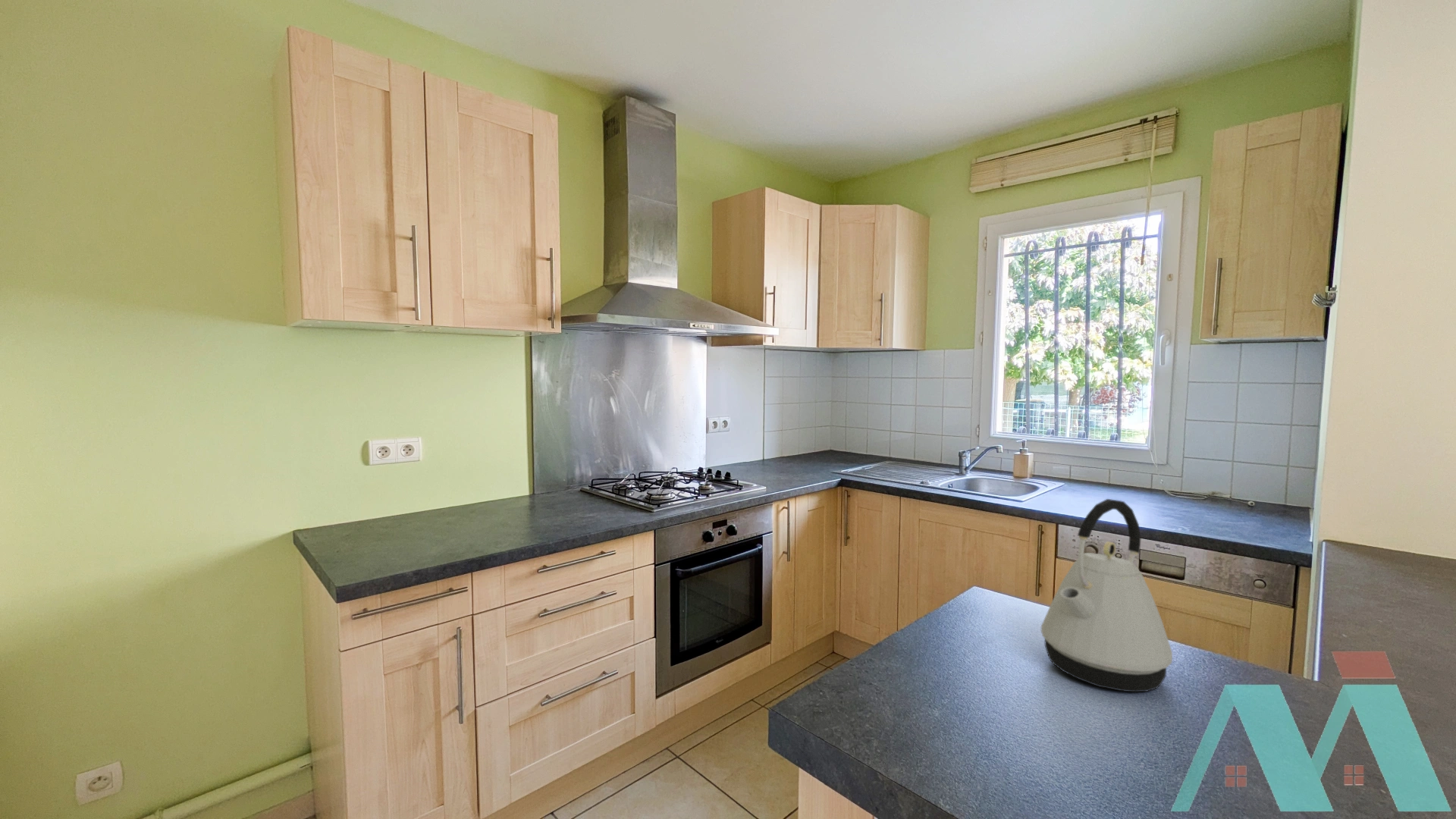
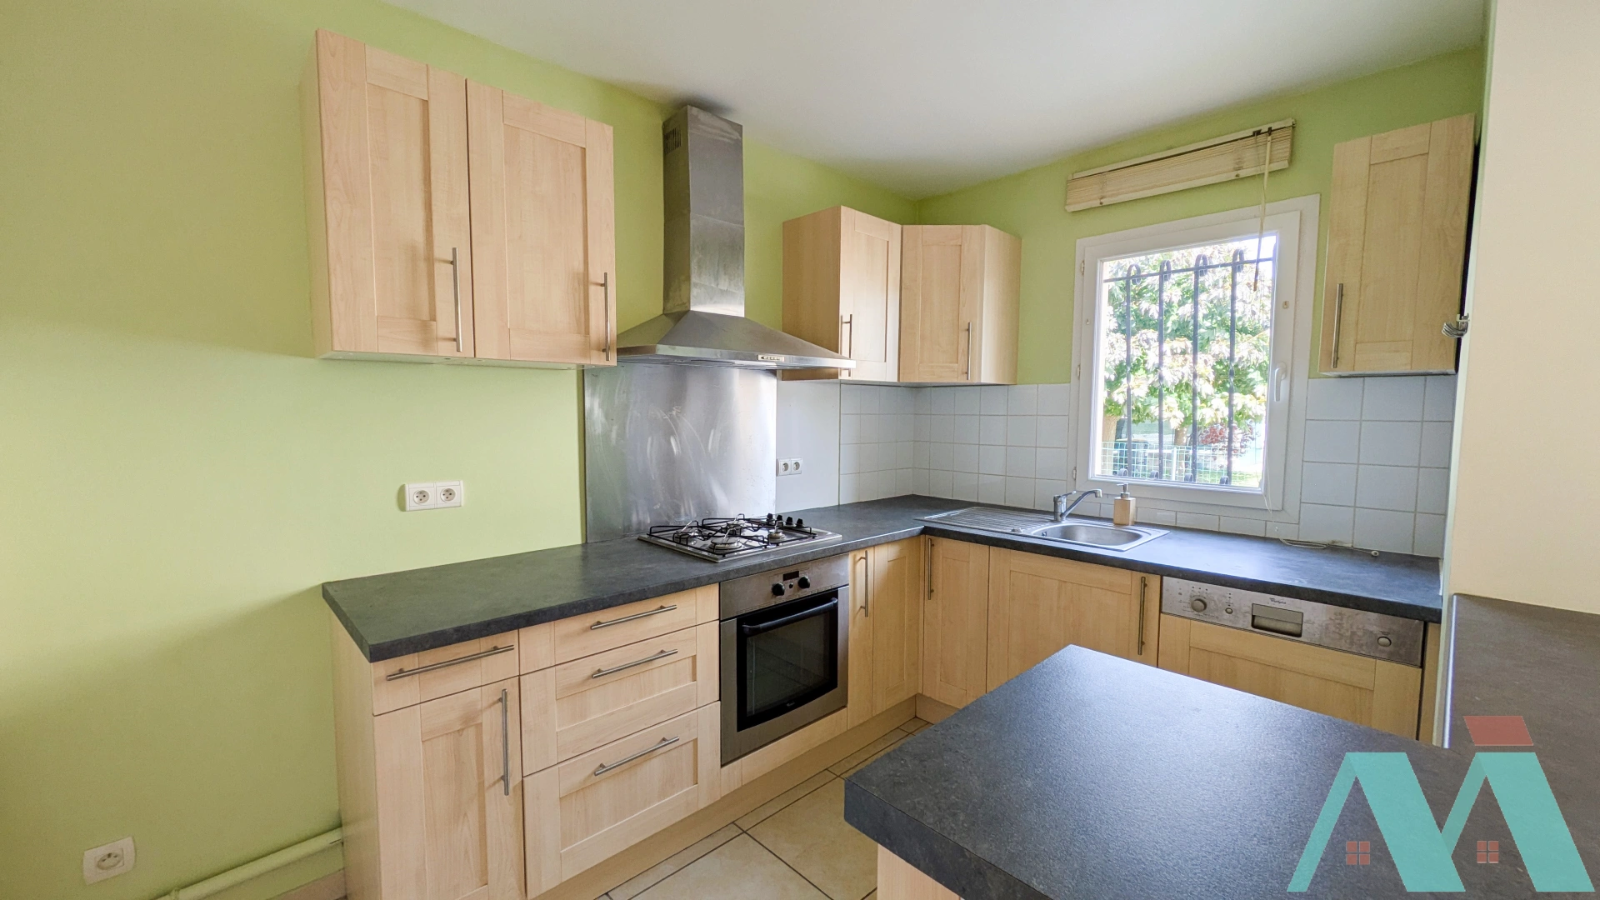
- kettle (1104, 585)
